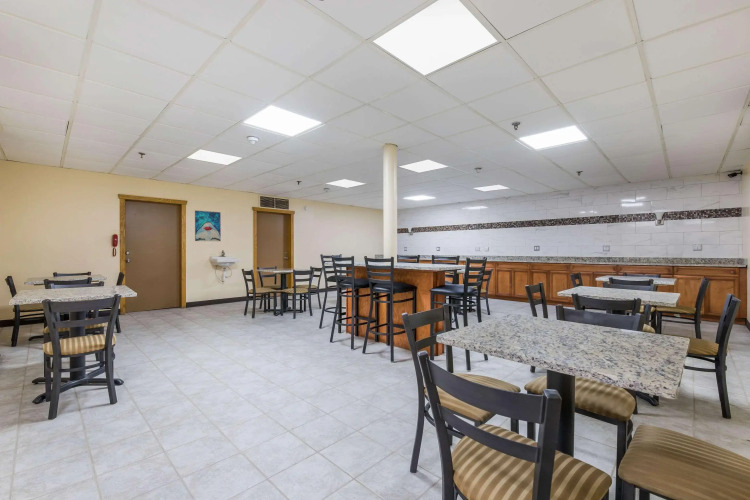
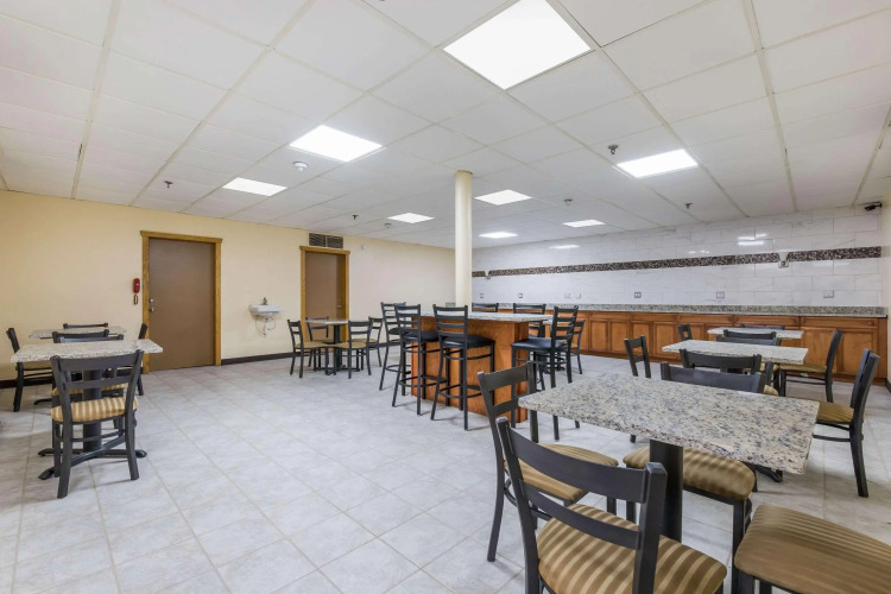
- wall art (208, 226)
